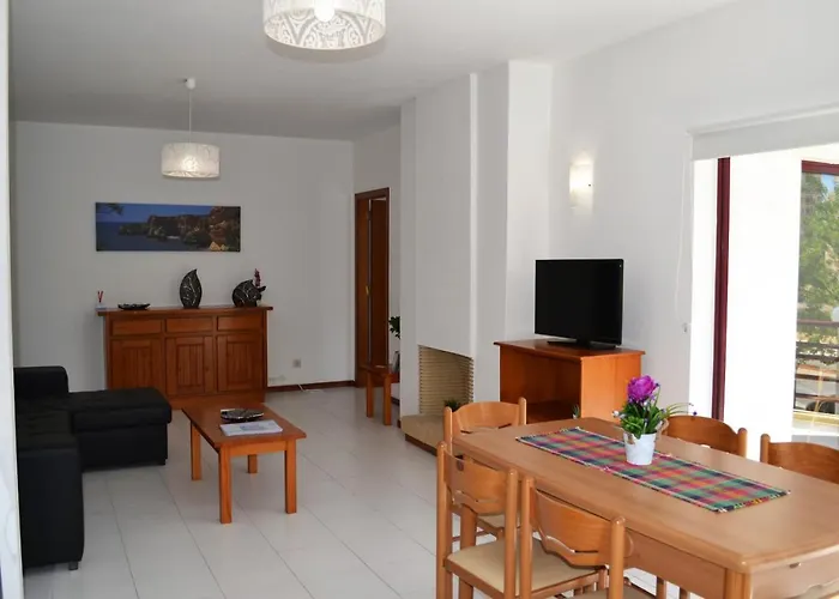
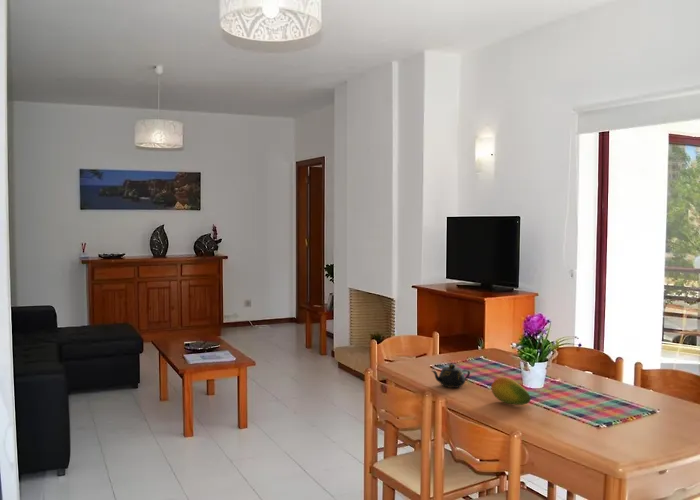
+ teapot (450, 375)
+ fruit (509, 391)
